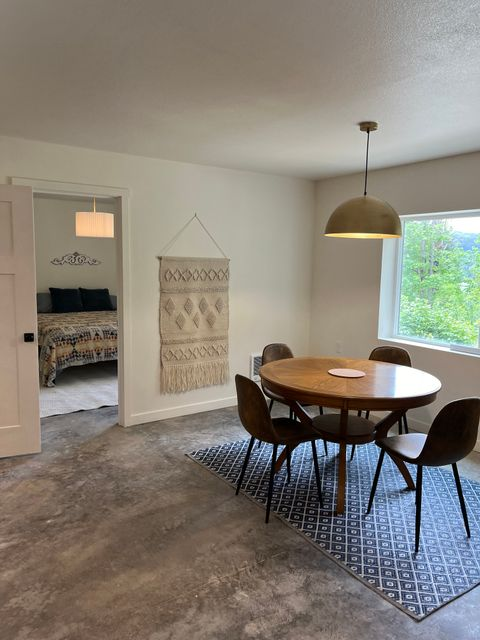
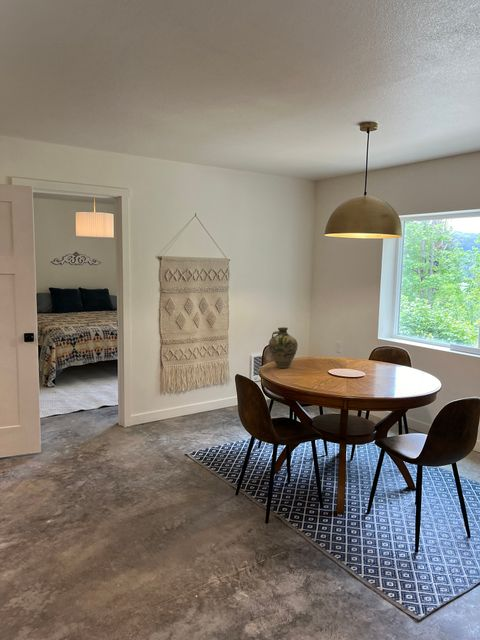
+ jug (283, 347)
